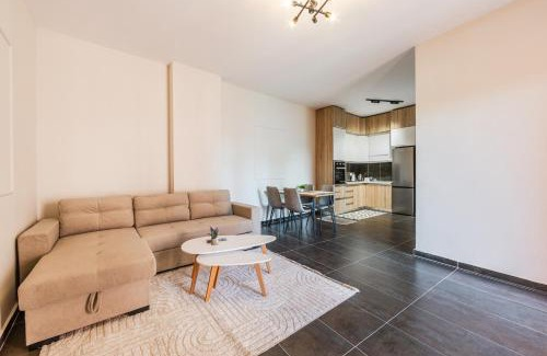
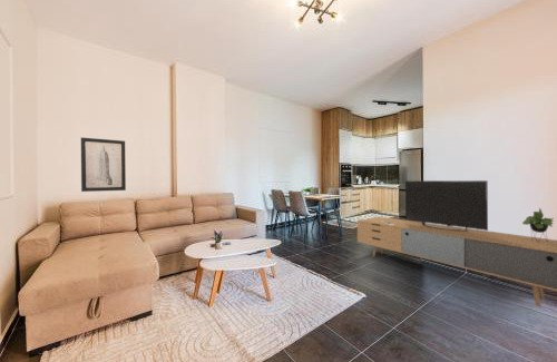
+ media console (440, 227)
+ wall art (104, 165)
